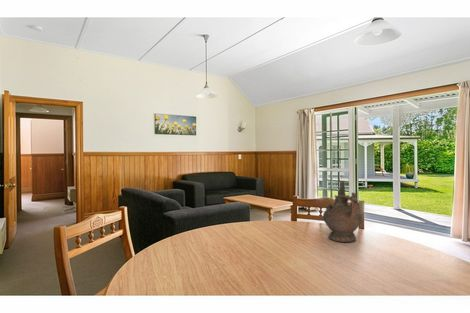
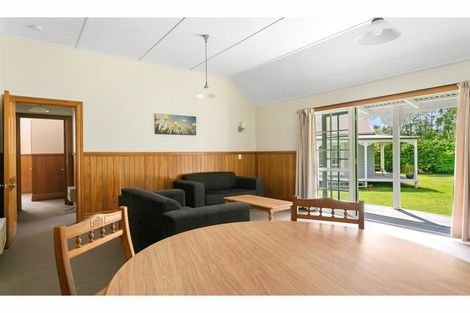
- ceremonial vessel (343, 210)
